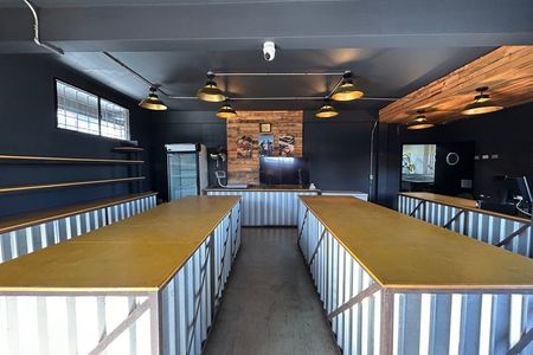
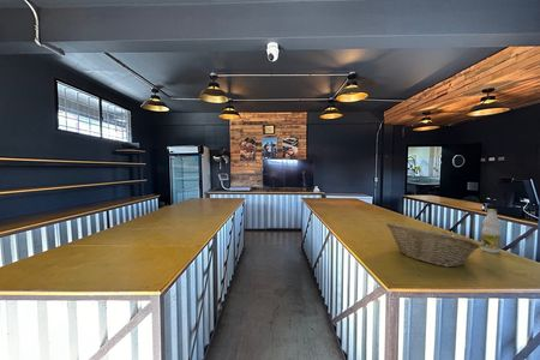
+ fruit basket (427, 240)
+ bottle (491, 229)
